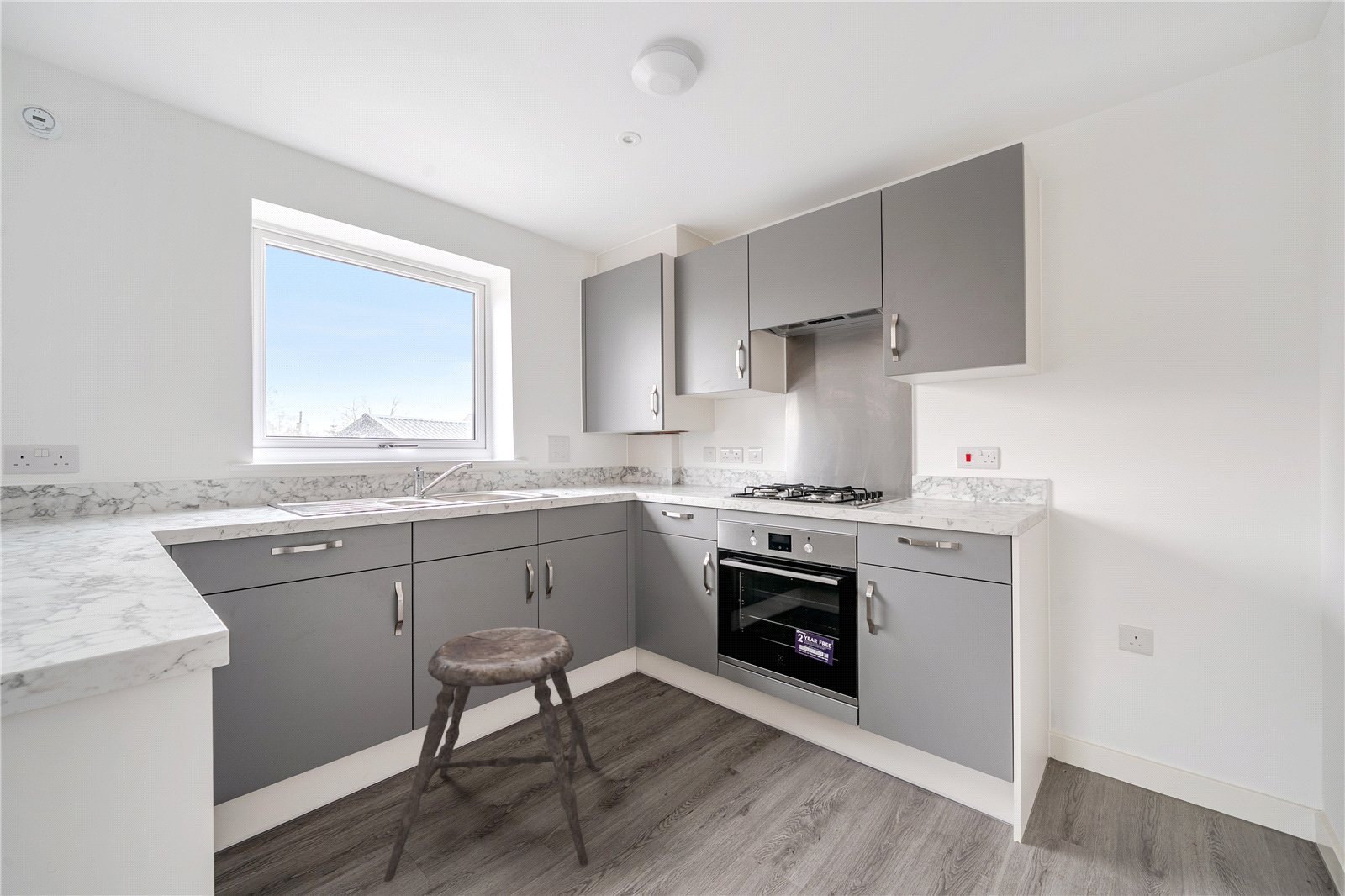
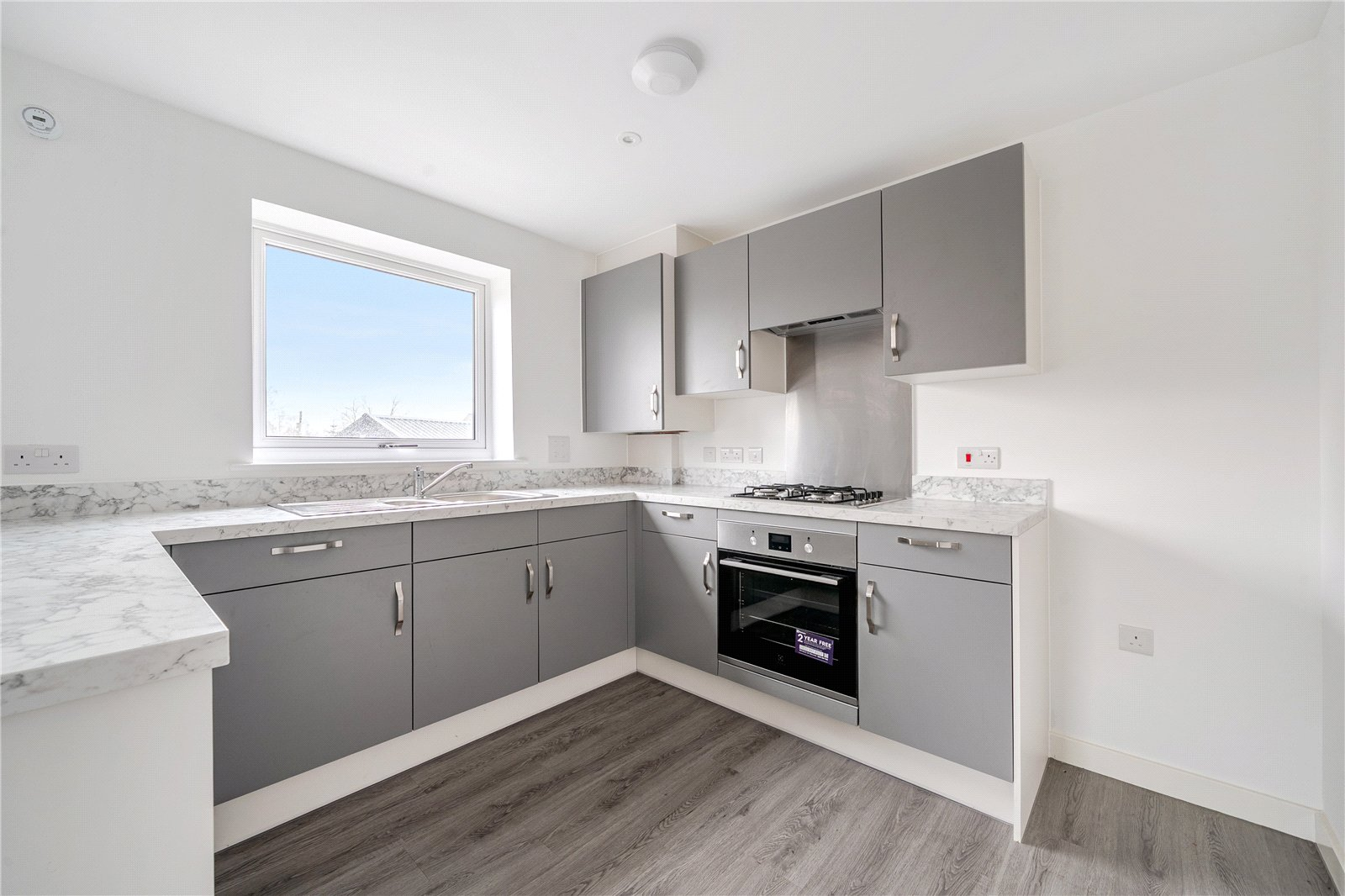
- stool (504, 756)
